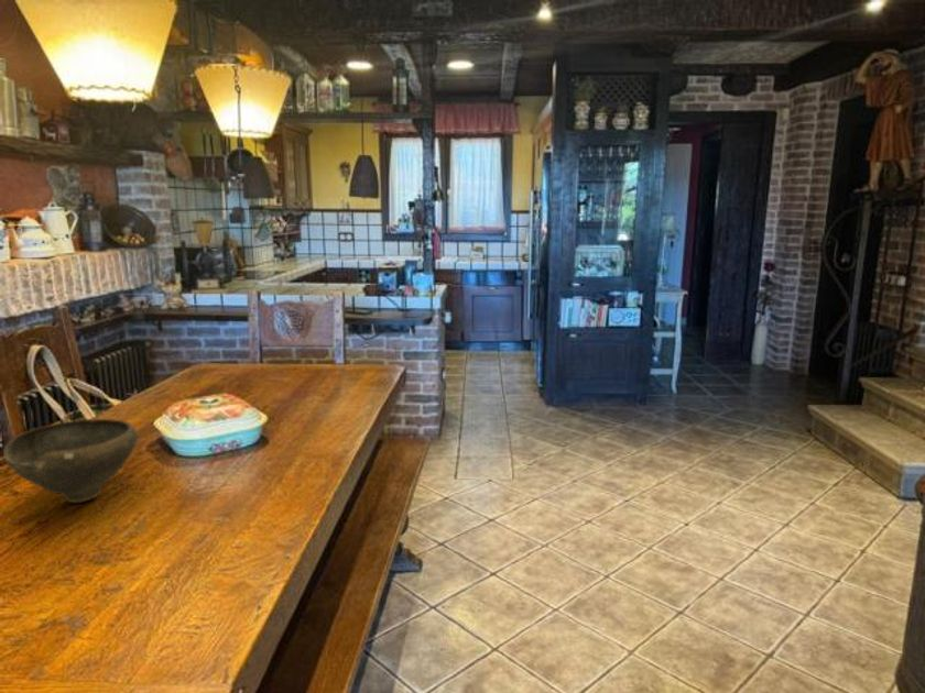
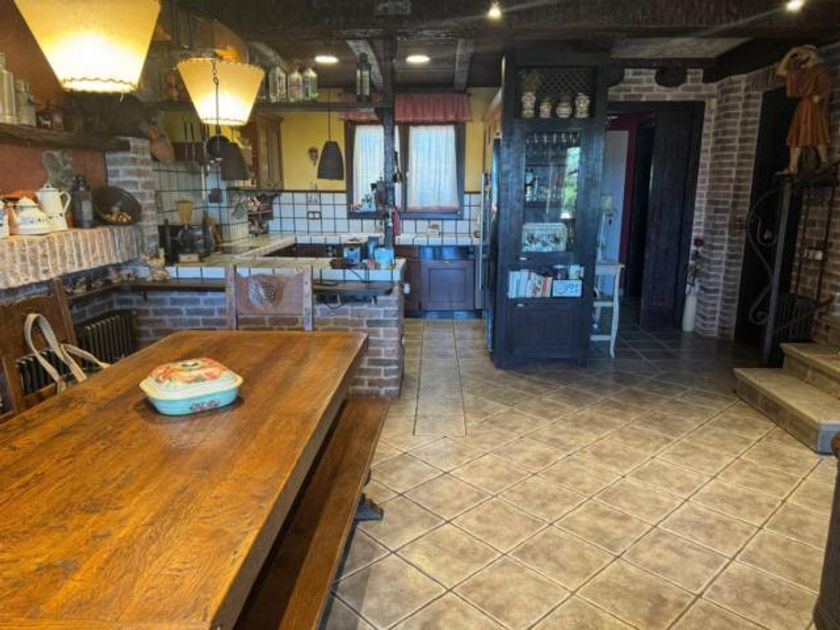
- bowl (76, 465)
